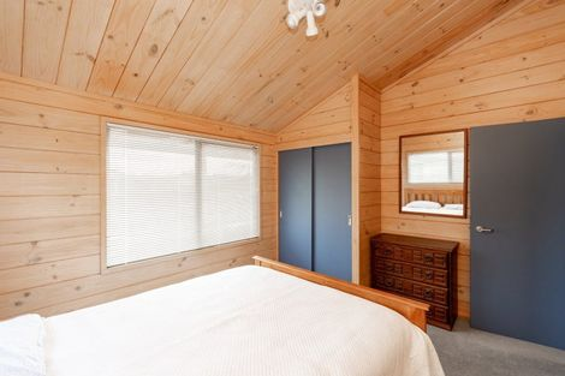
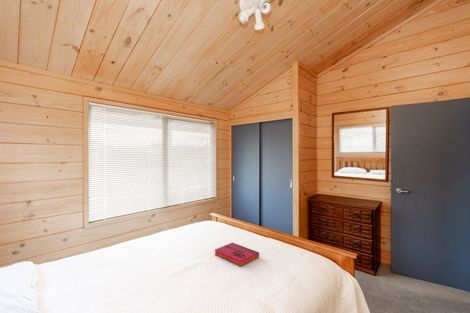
+ hardback book (236, 253)
